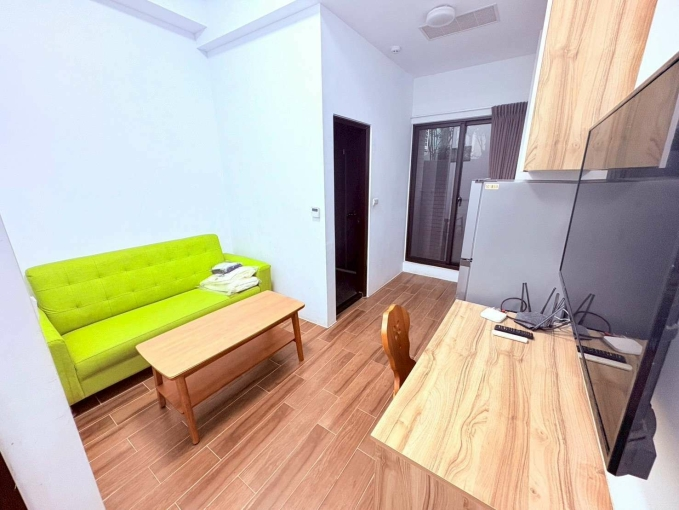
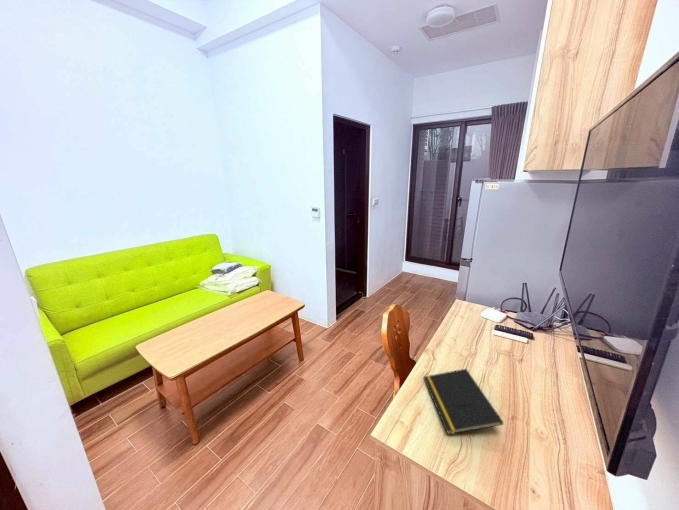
+ notepad (458, 397)
